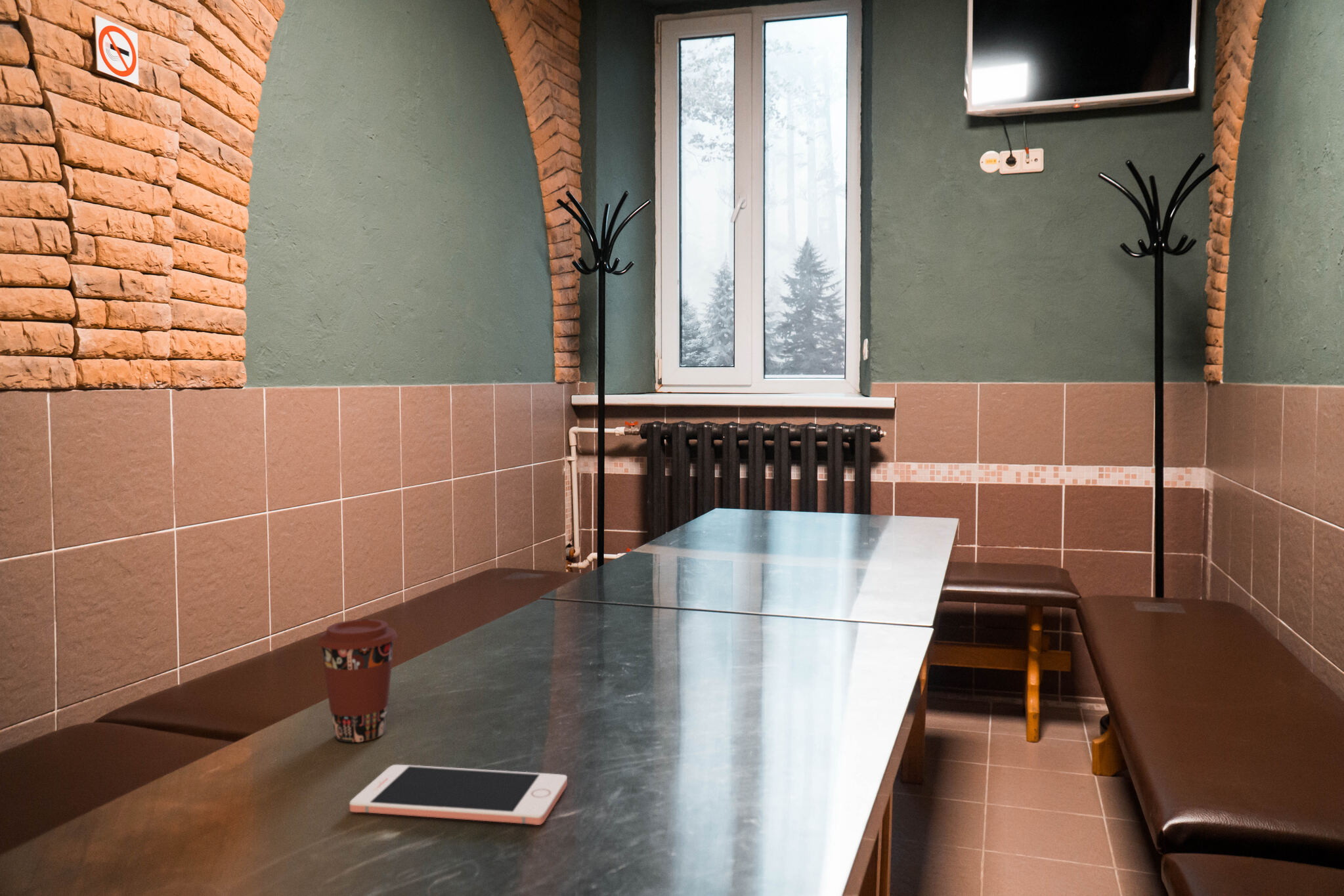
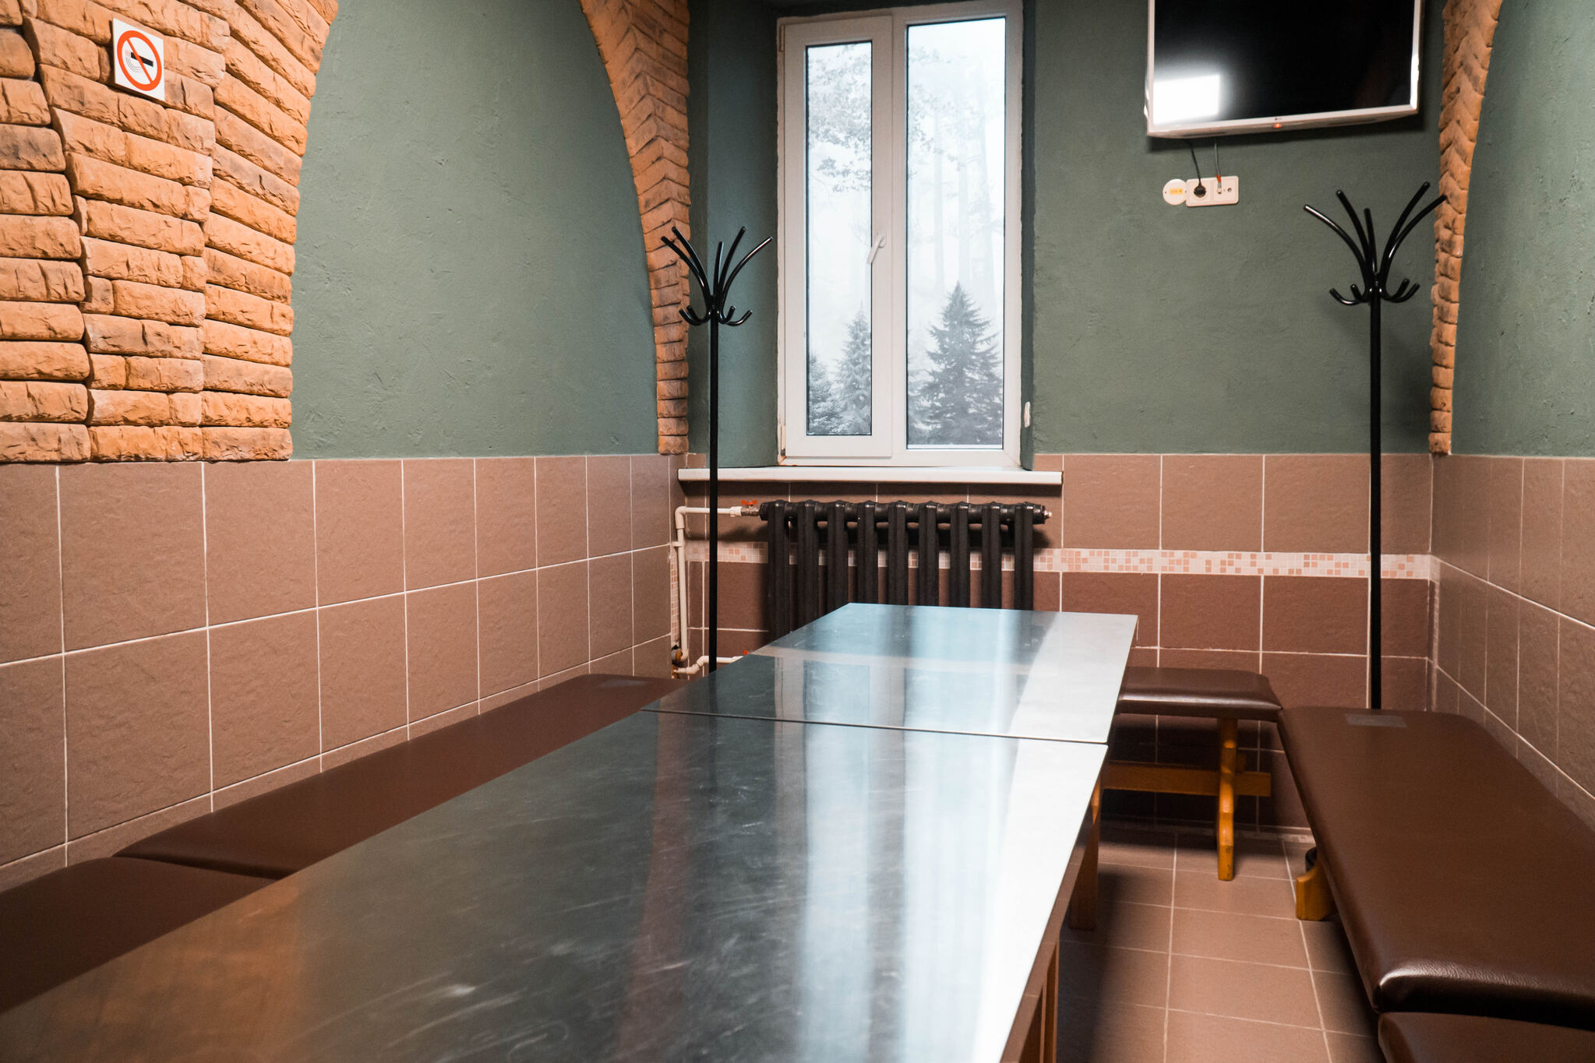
- cell phone (462, 793)
- coffee cup (358, 679)
